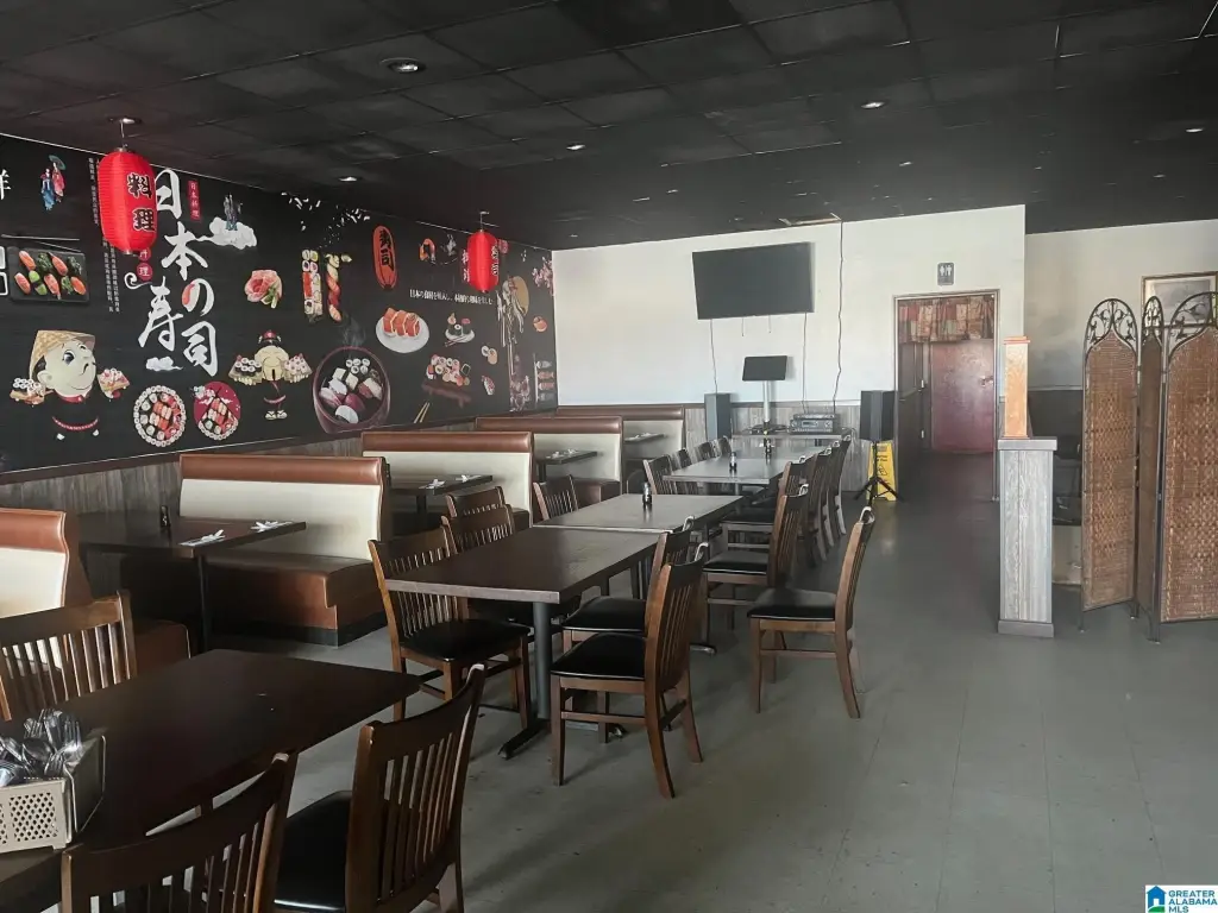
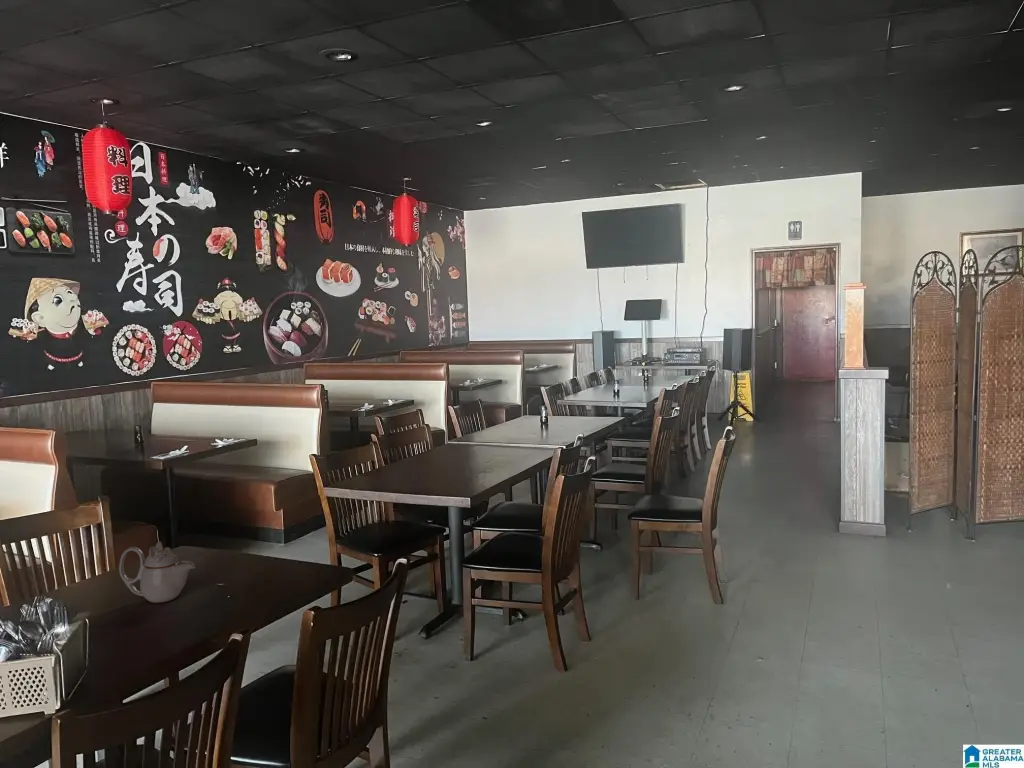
+ teapot (157, 571)
